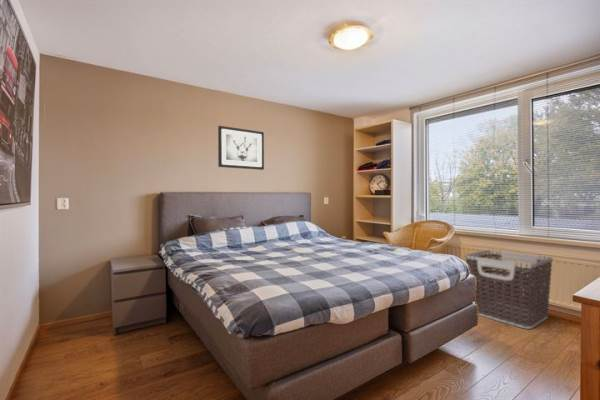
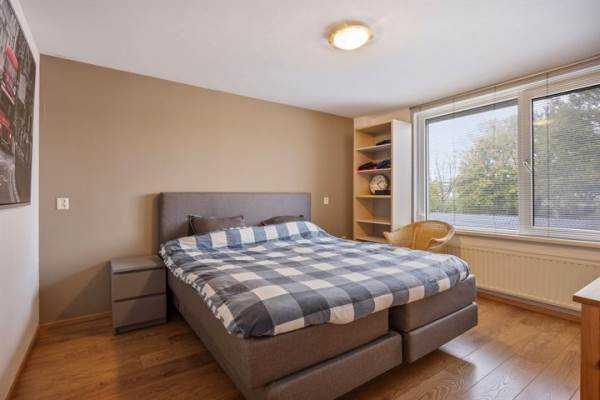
- clothes hamper (507, 285)
- wall art (242, 148)
